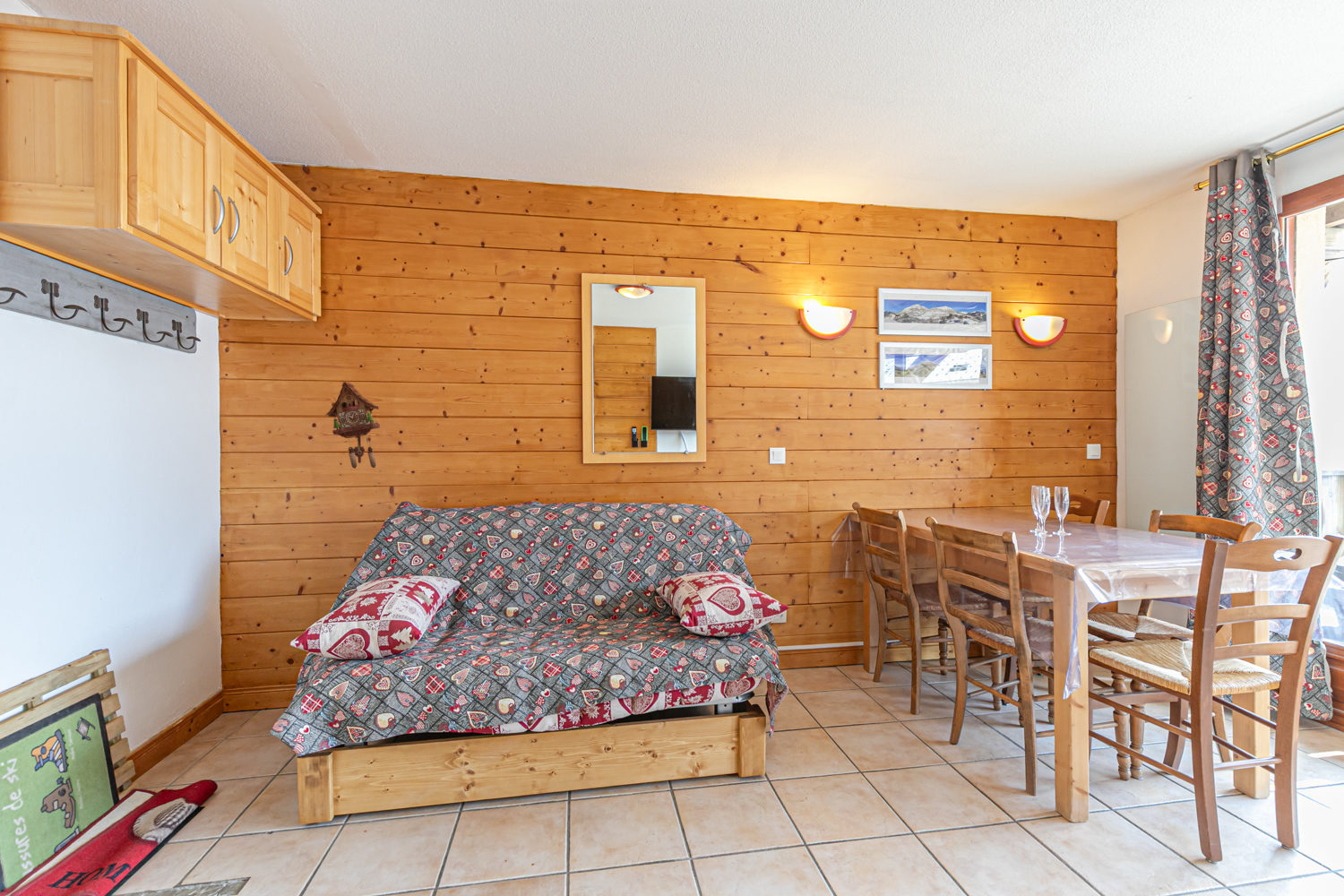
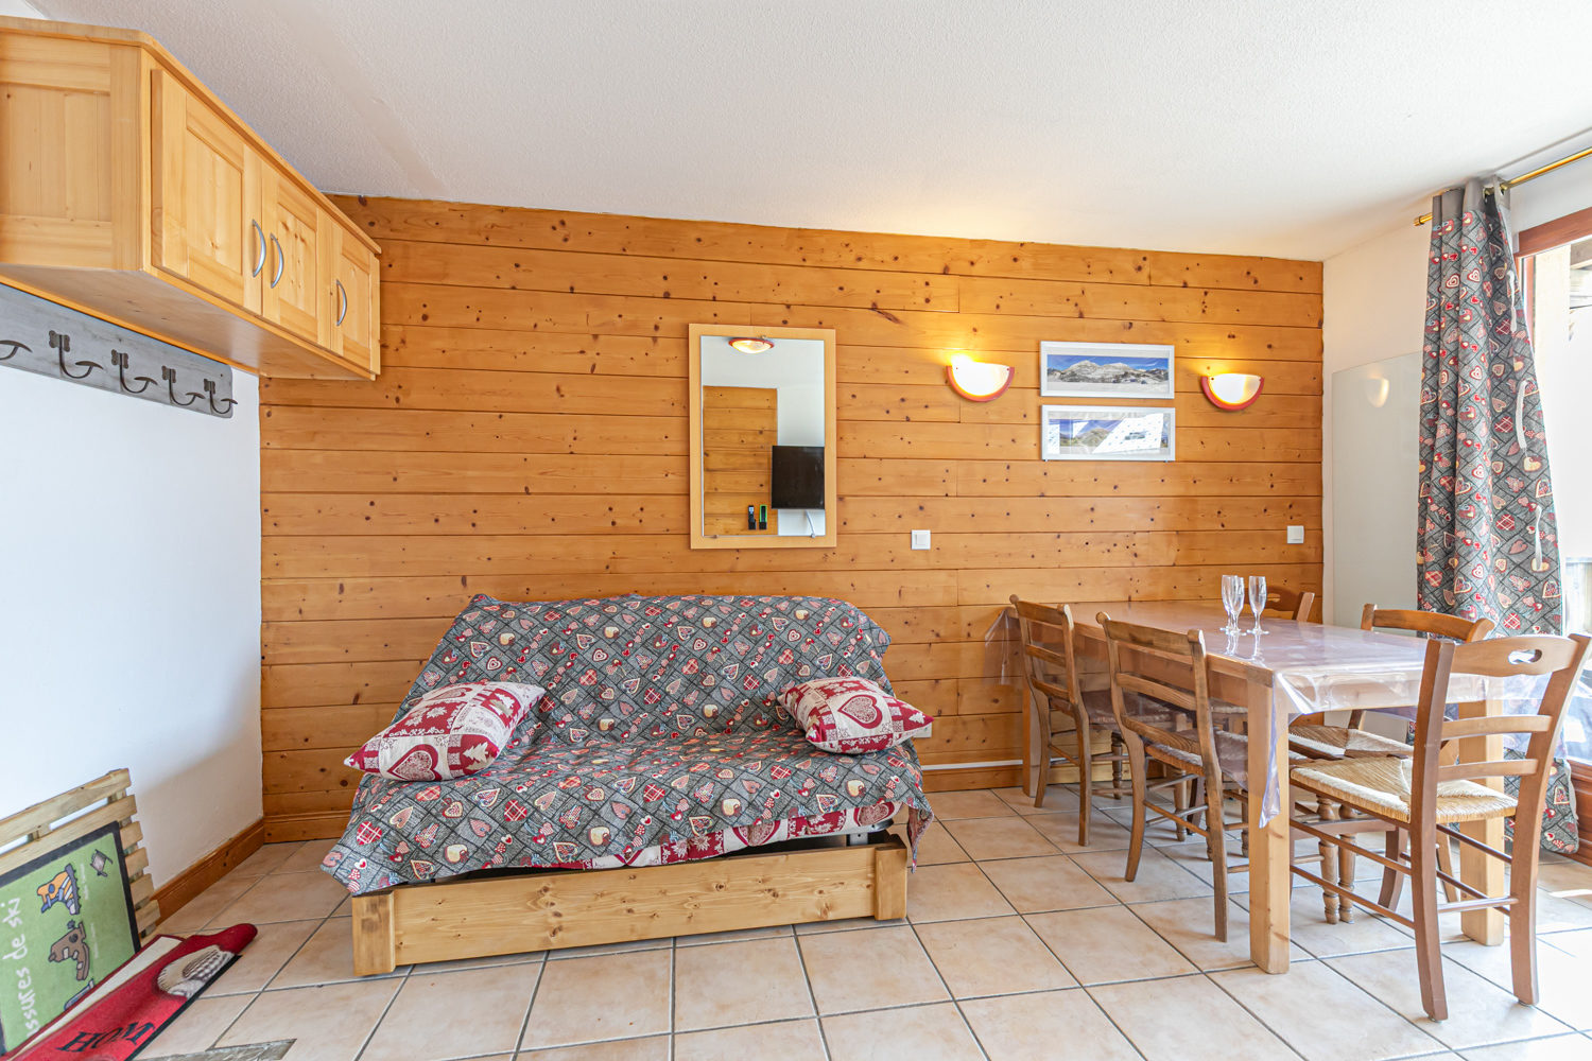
- cuckoo clock (353, 425)
